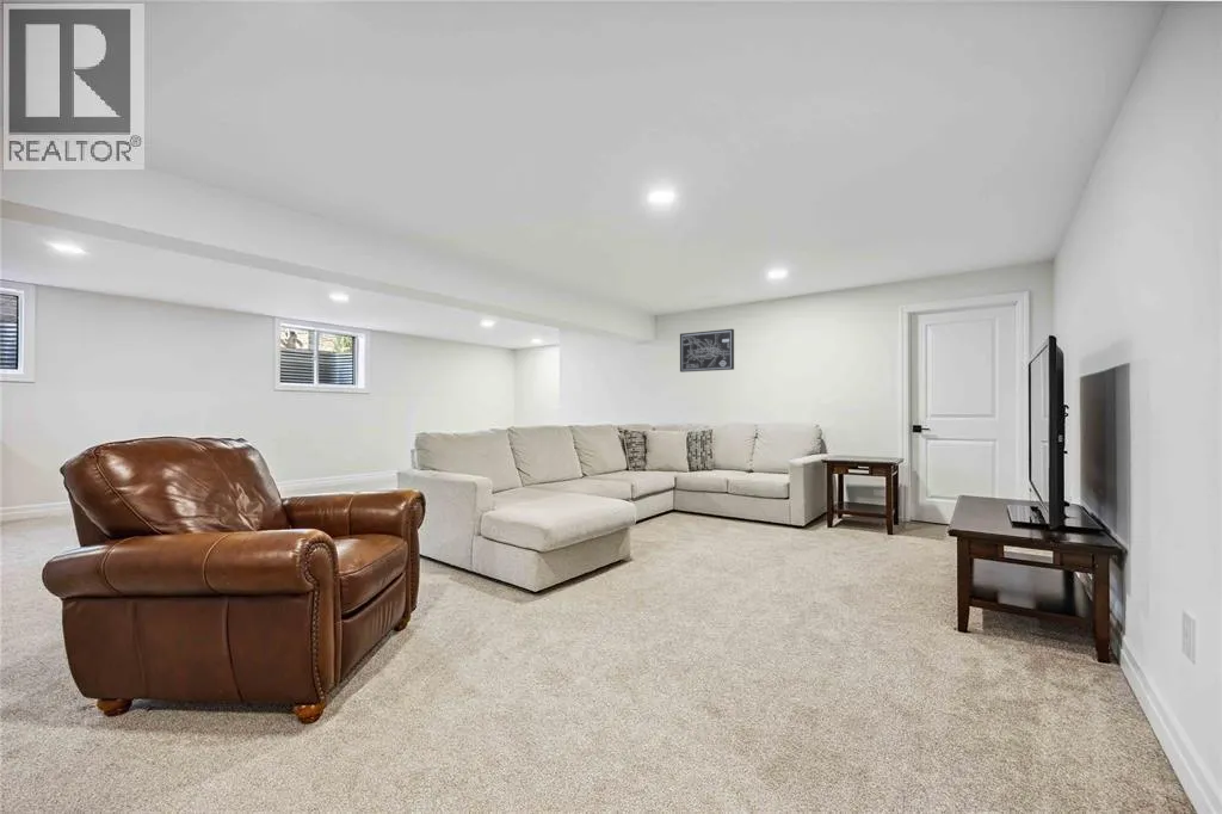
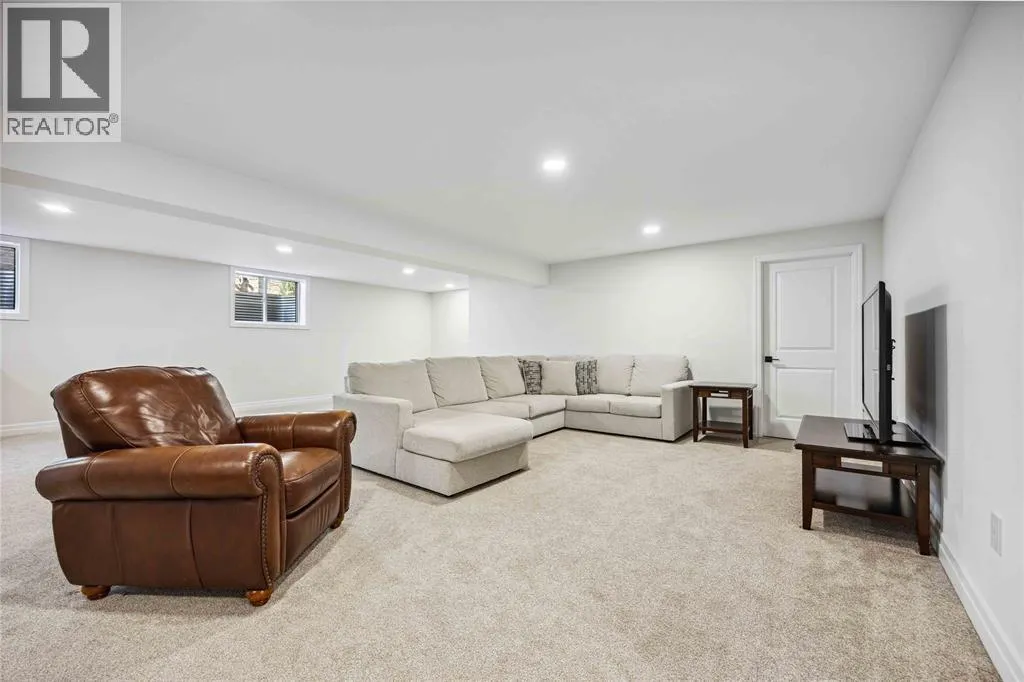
- wall art (705, 351)
